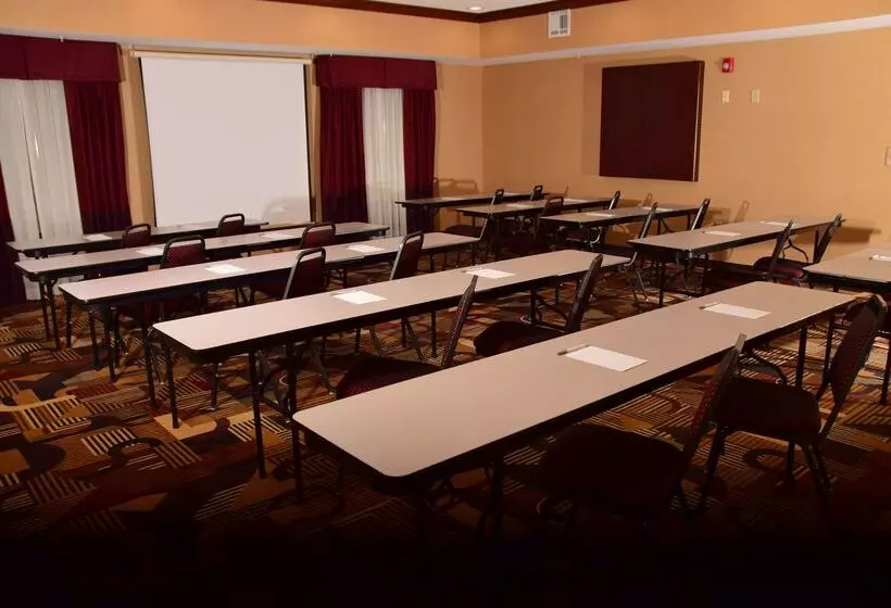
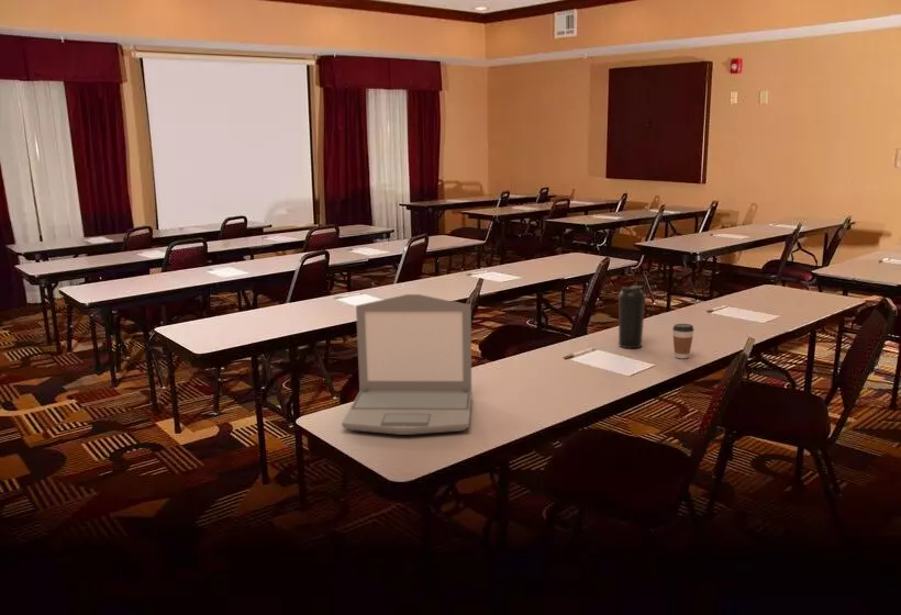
+ water bottle (631, 316)
+ laptop (409, 360)
+ coffee cup (682, 340)
